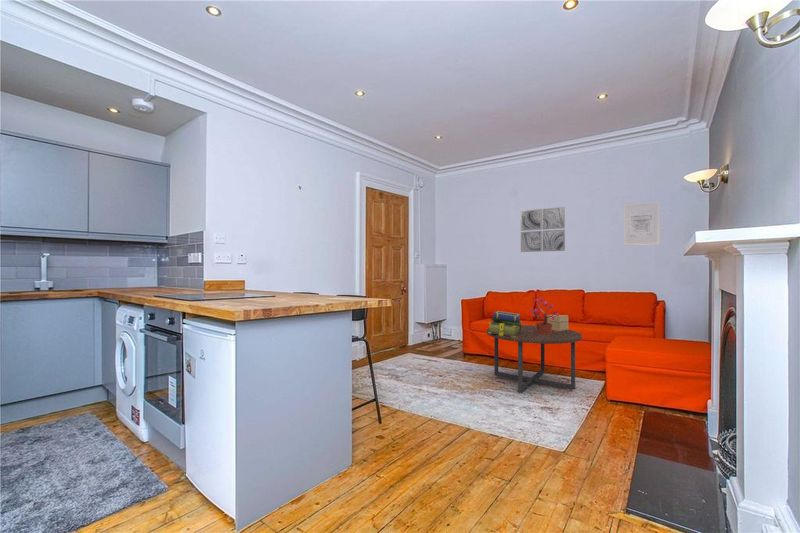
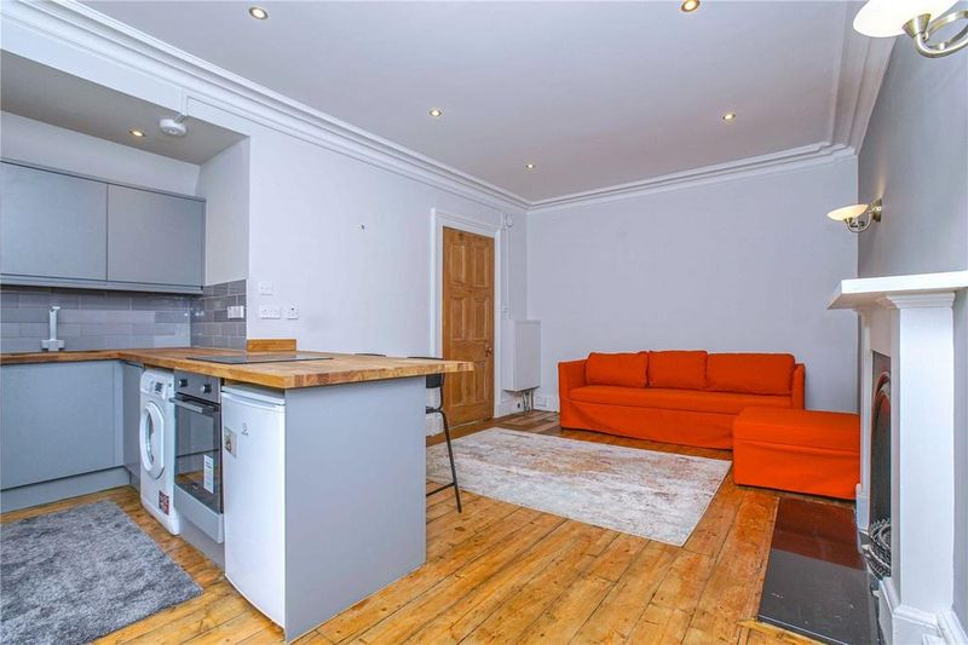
- wall art (641, 224)
- wall art (542, 229)
- decorative box (557, 322)
- potted plant (545, 314)
- stack of books (506, 322)
- coffee table (541, 357)
